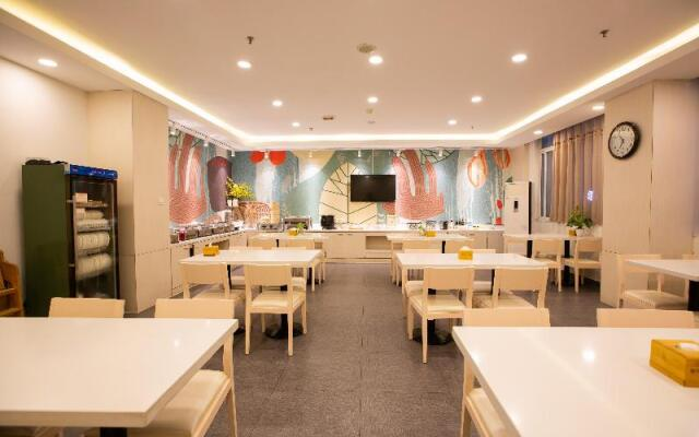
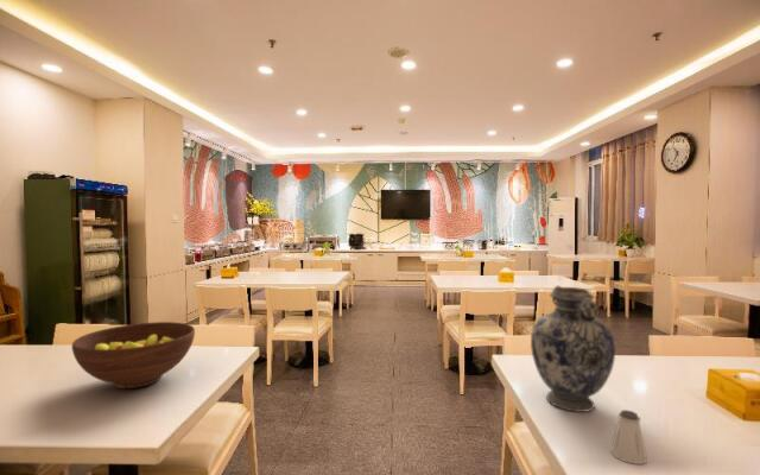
+ vase (570, 346)
+ fruit bowl (138, 357)
+ saltshaker (628, 433)
